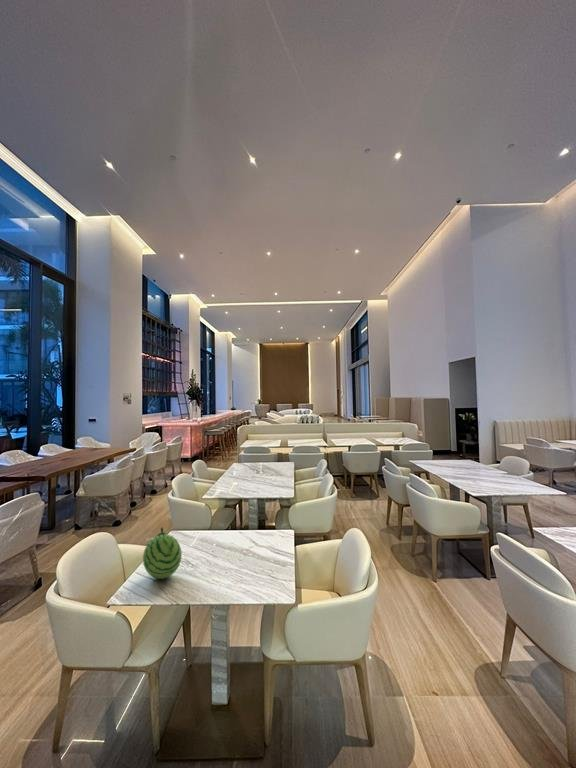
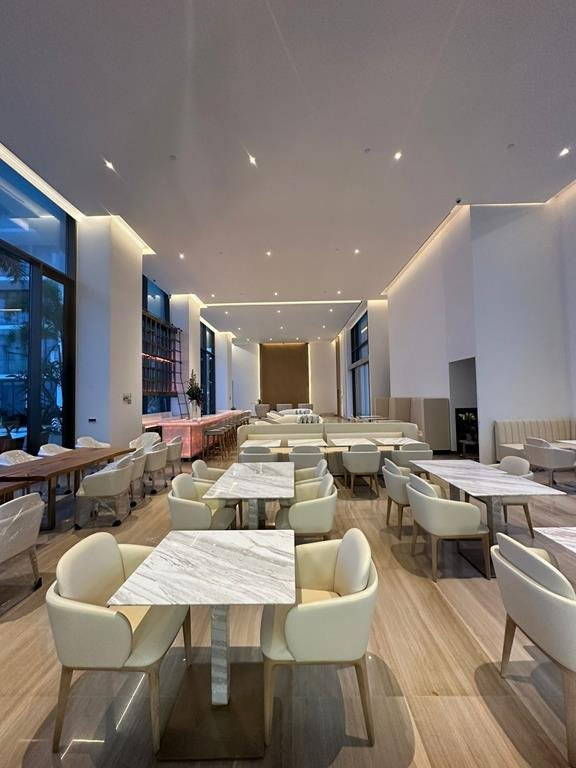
- fruit (162, 552)
